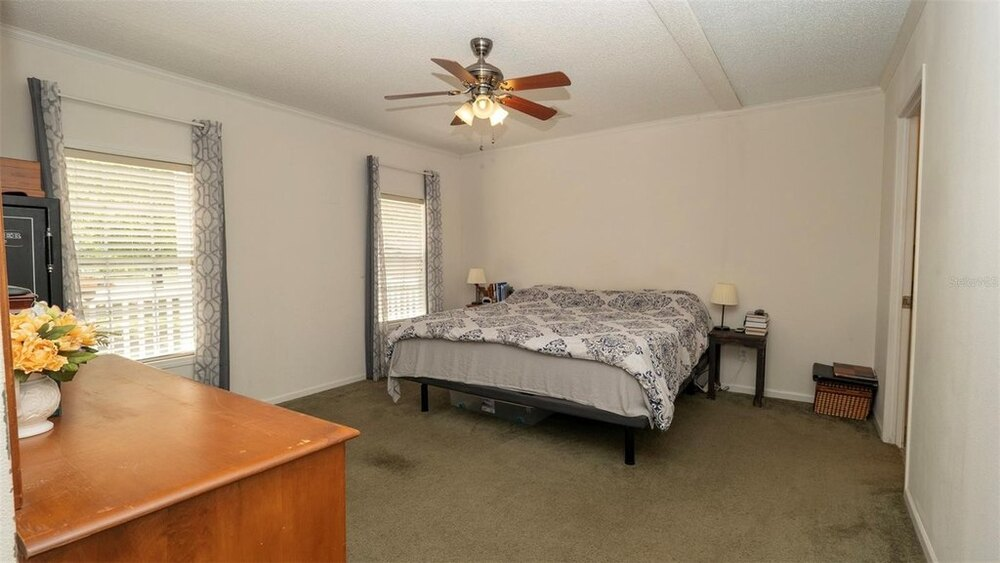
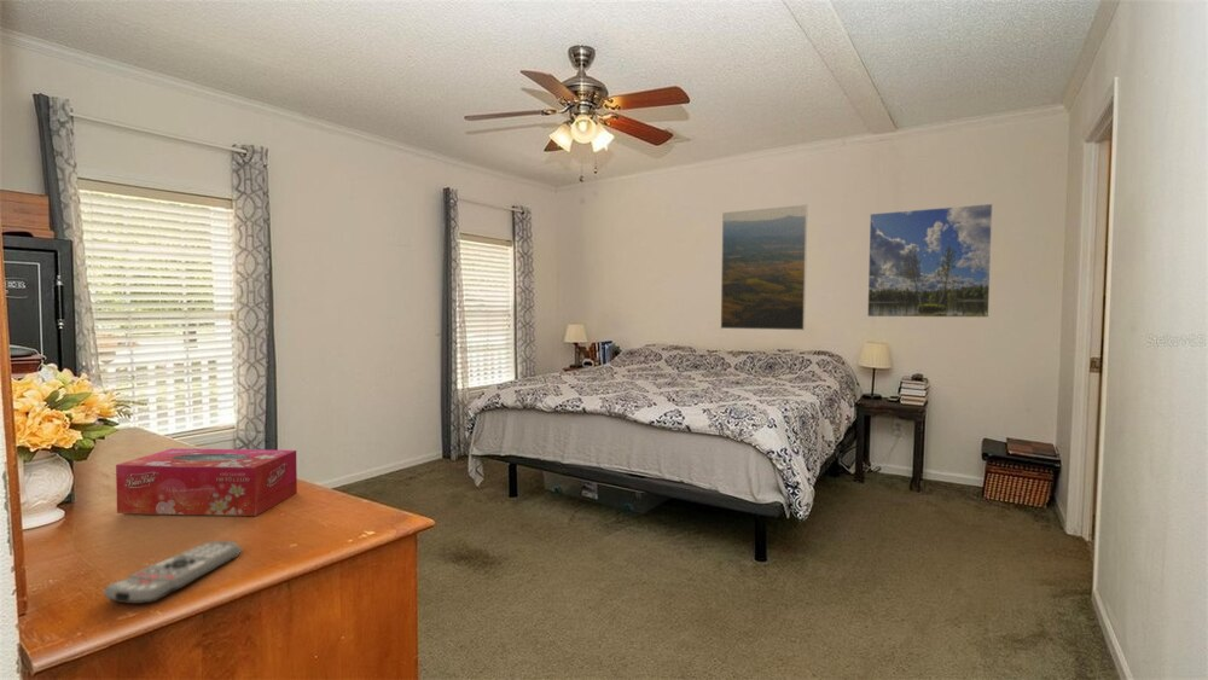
+ tissue box (211, 480)
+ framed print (927, 263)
+ remote control (181, 569)
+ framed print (762, 269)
